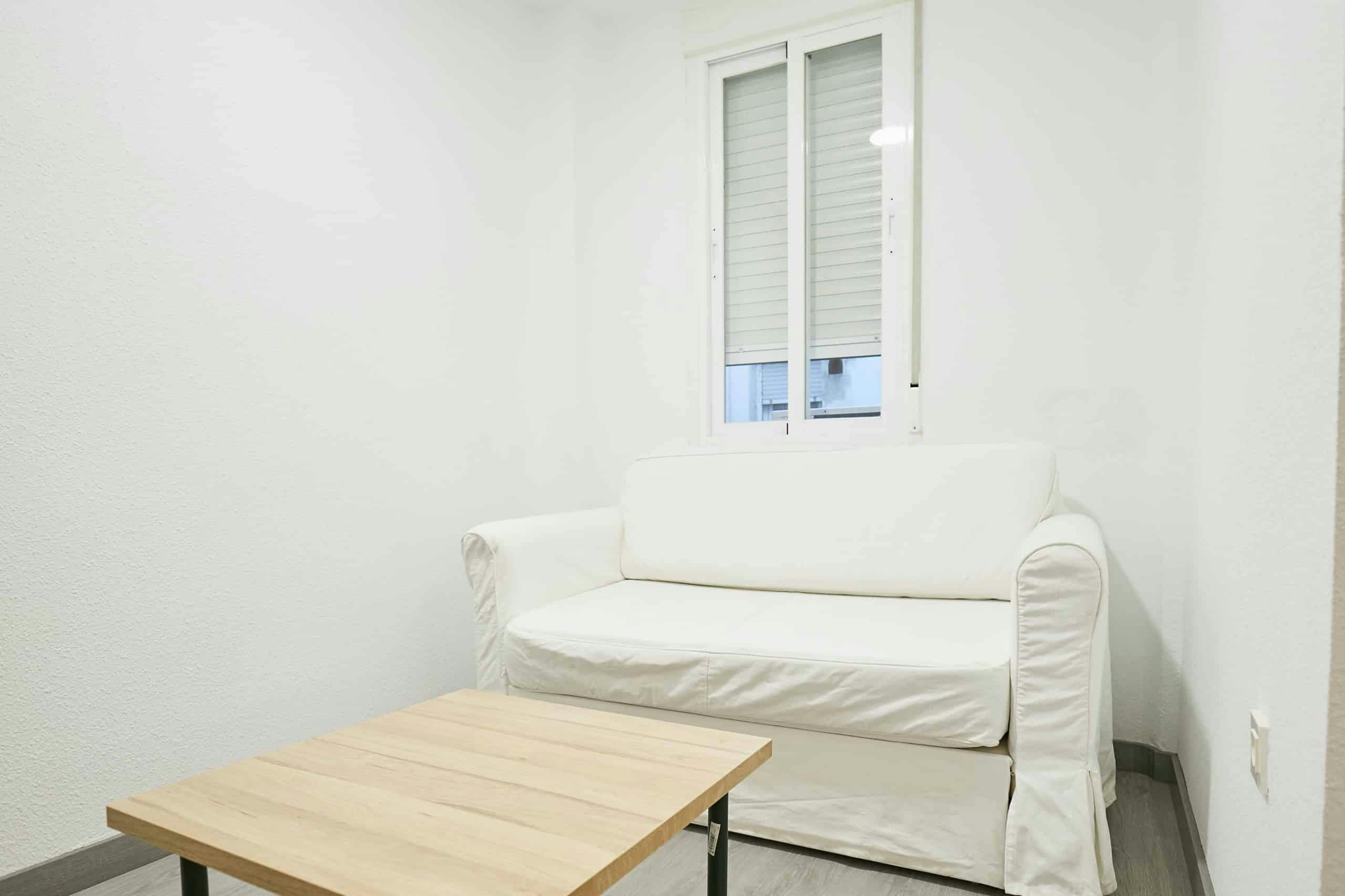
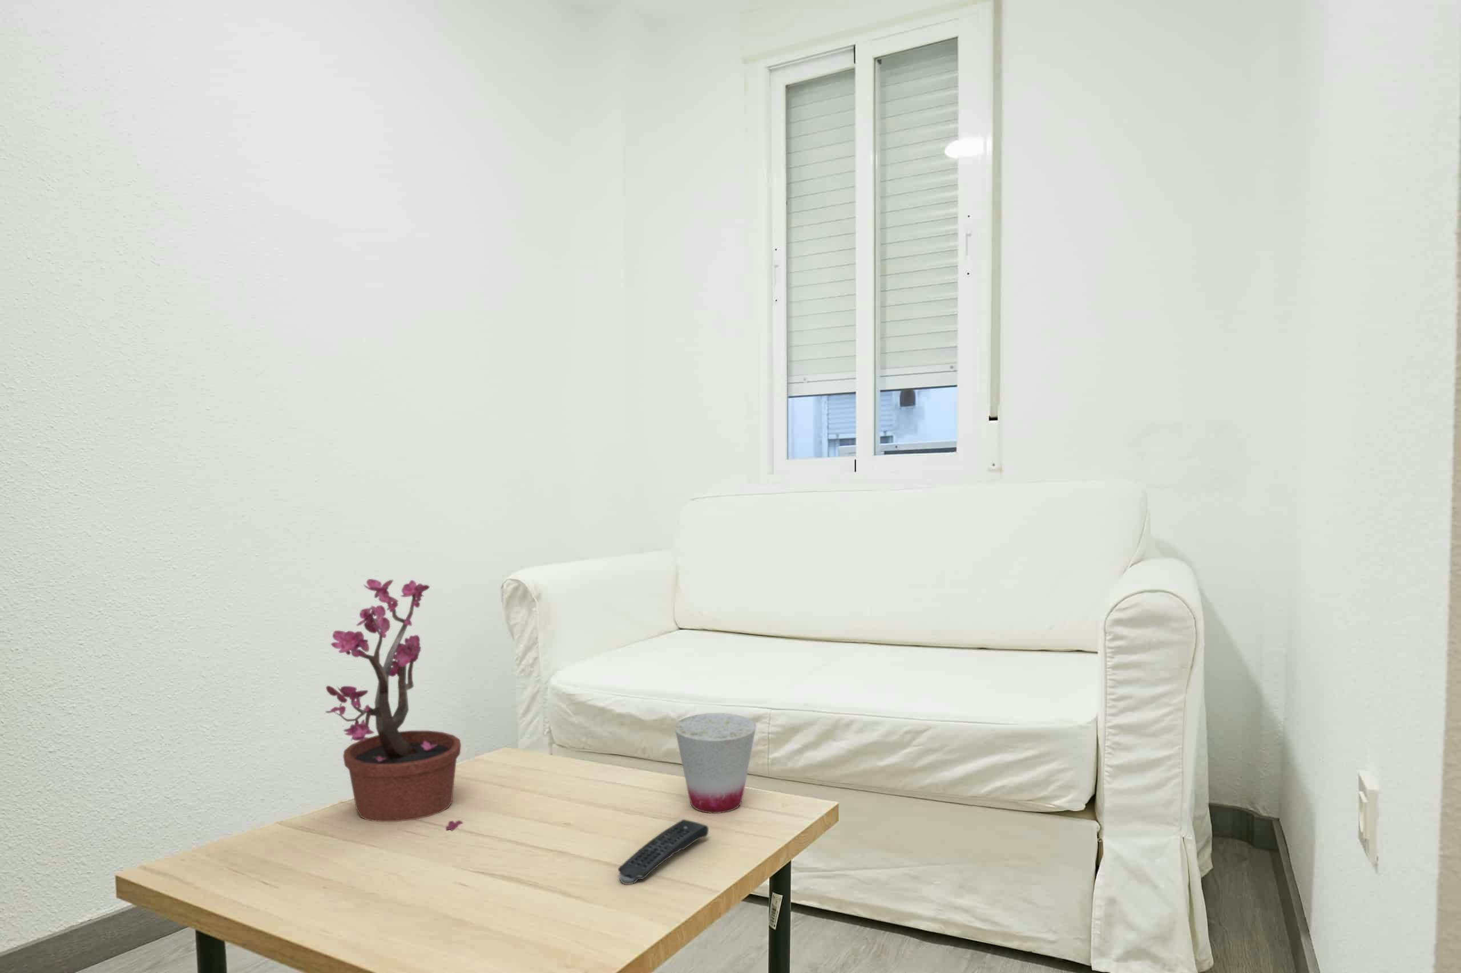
+ potted plant (407, 698)
+ remote control (663, 850)
+ cup (716, 764)
